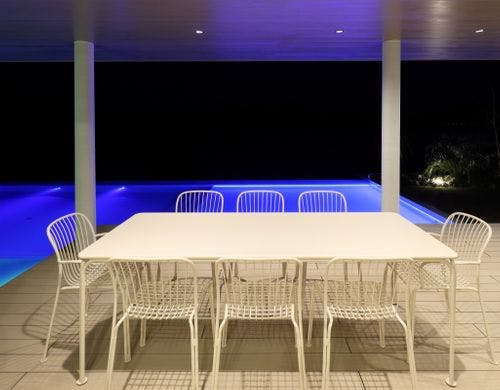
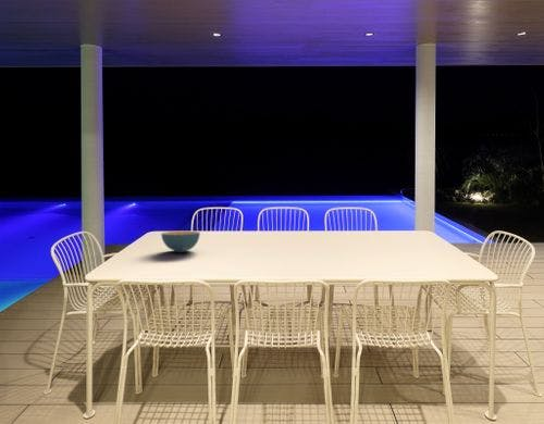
+ cereal bowl (181, 241)
